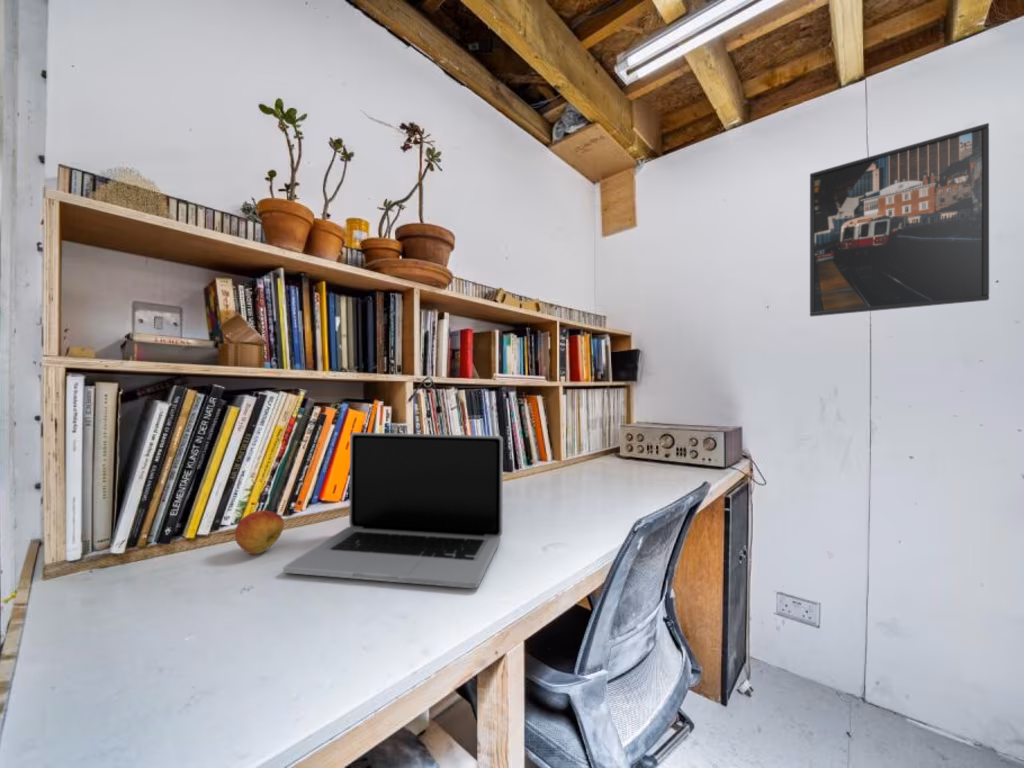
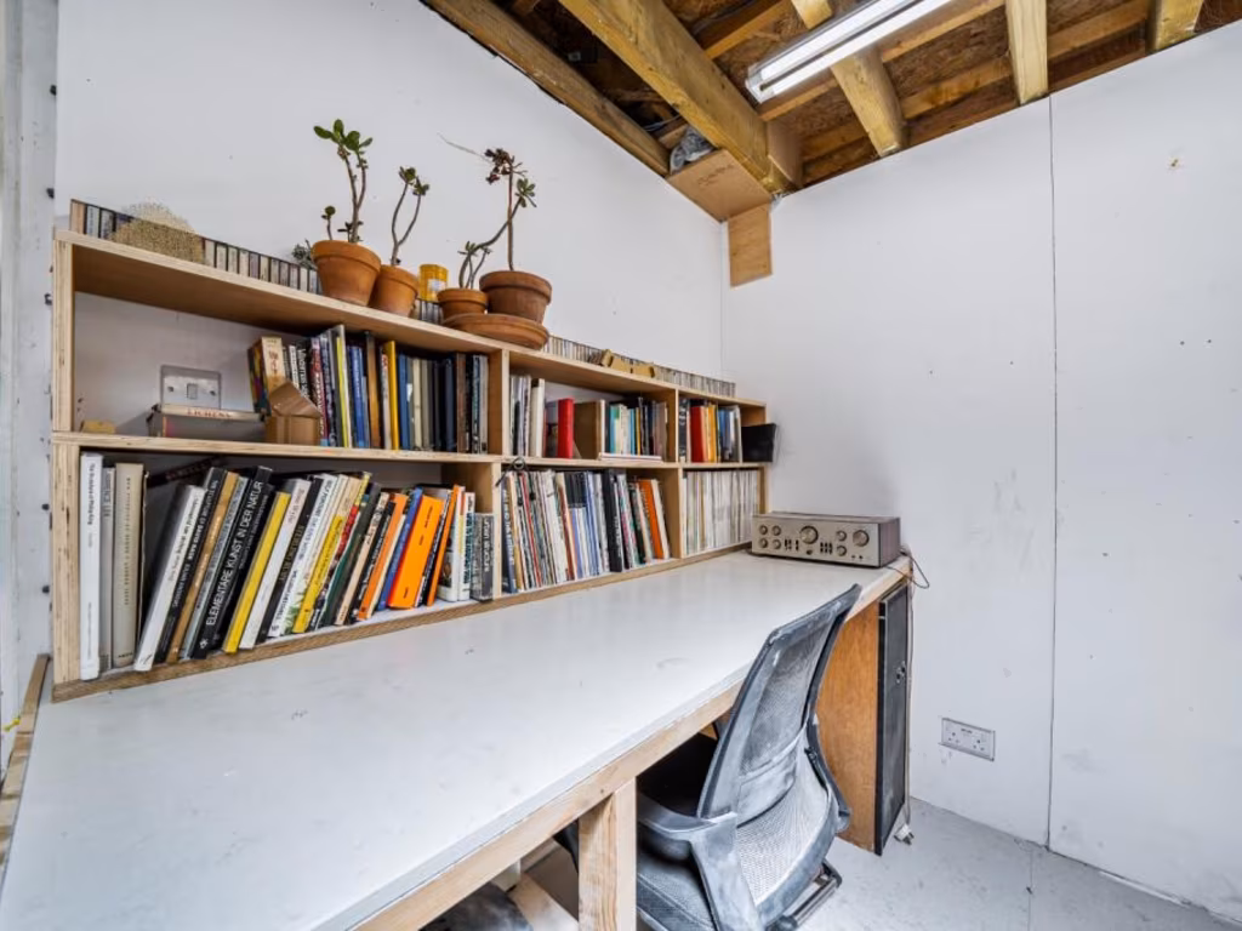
- fruit (258, 531)
- laptop (403, 498)
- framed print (889, 230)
